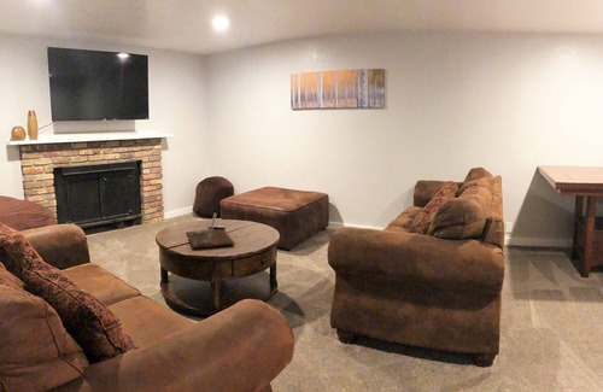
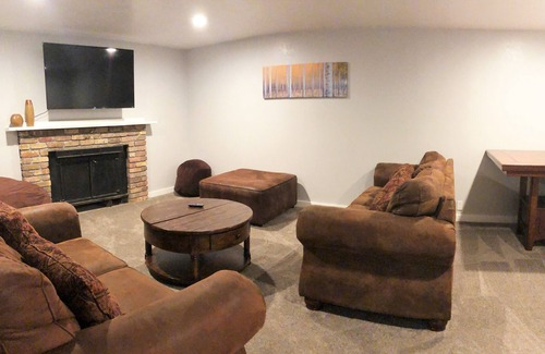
- decorative tray (211, 226)
